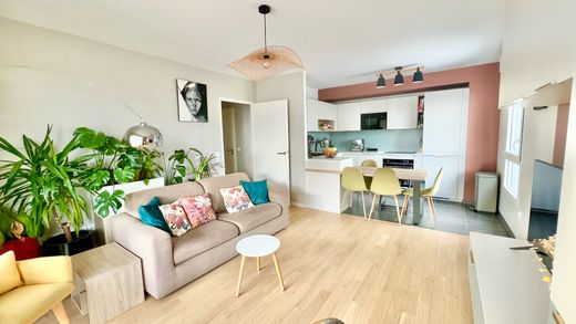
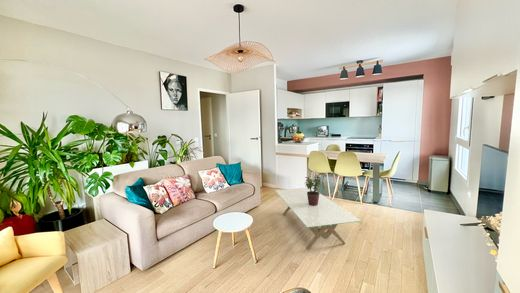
+ potted plant (314, 190)
+ coffee table (309, 214)
